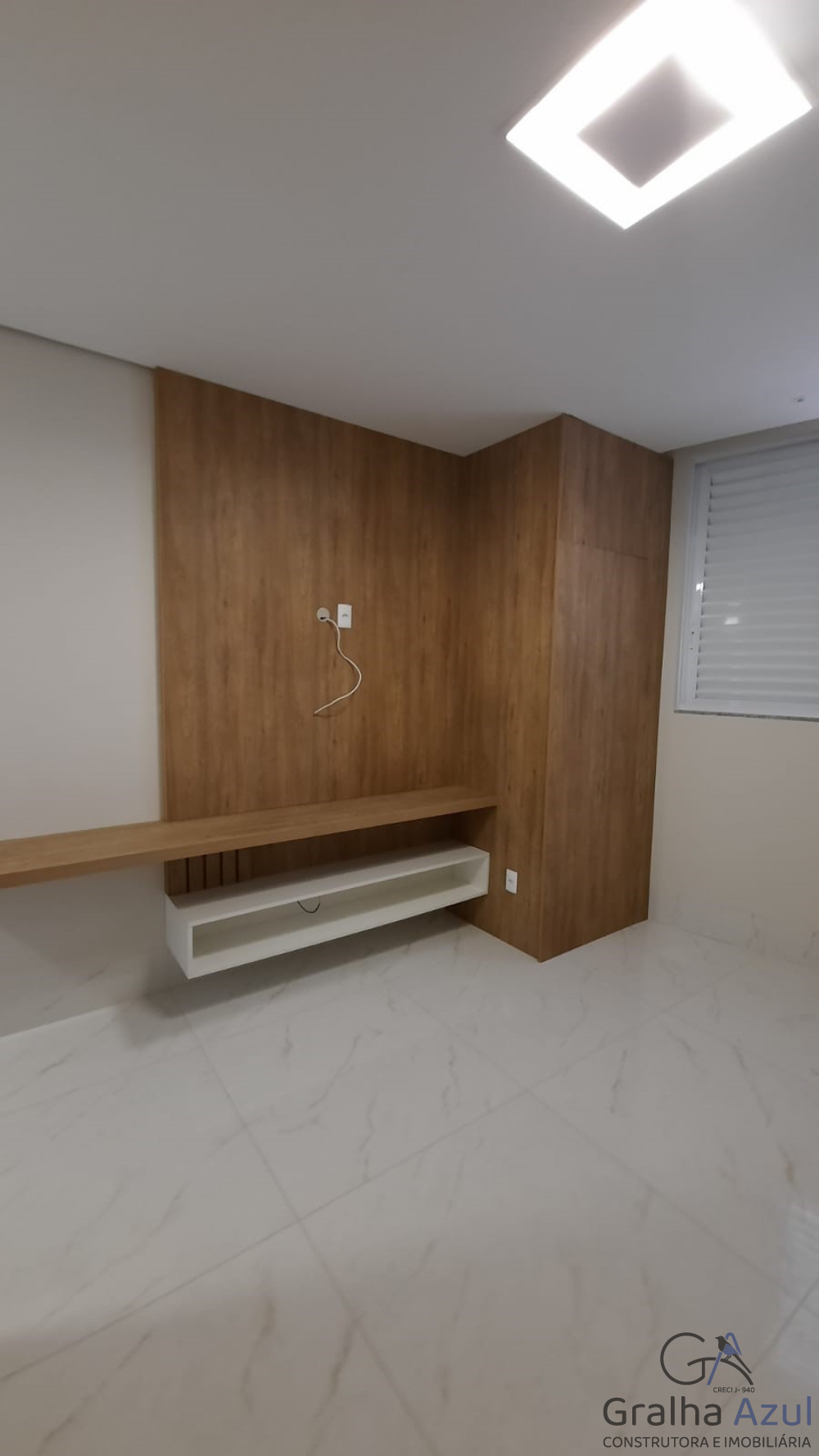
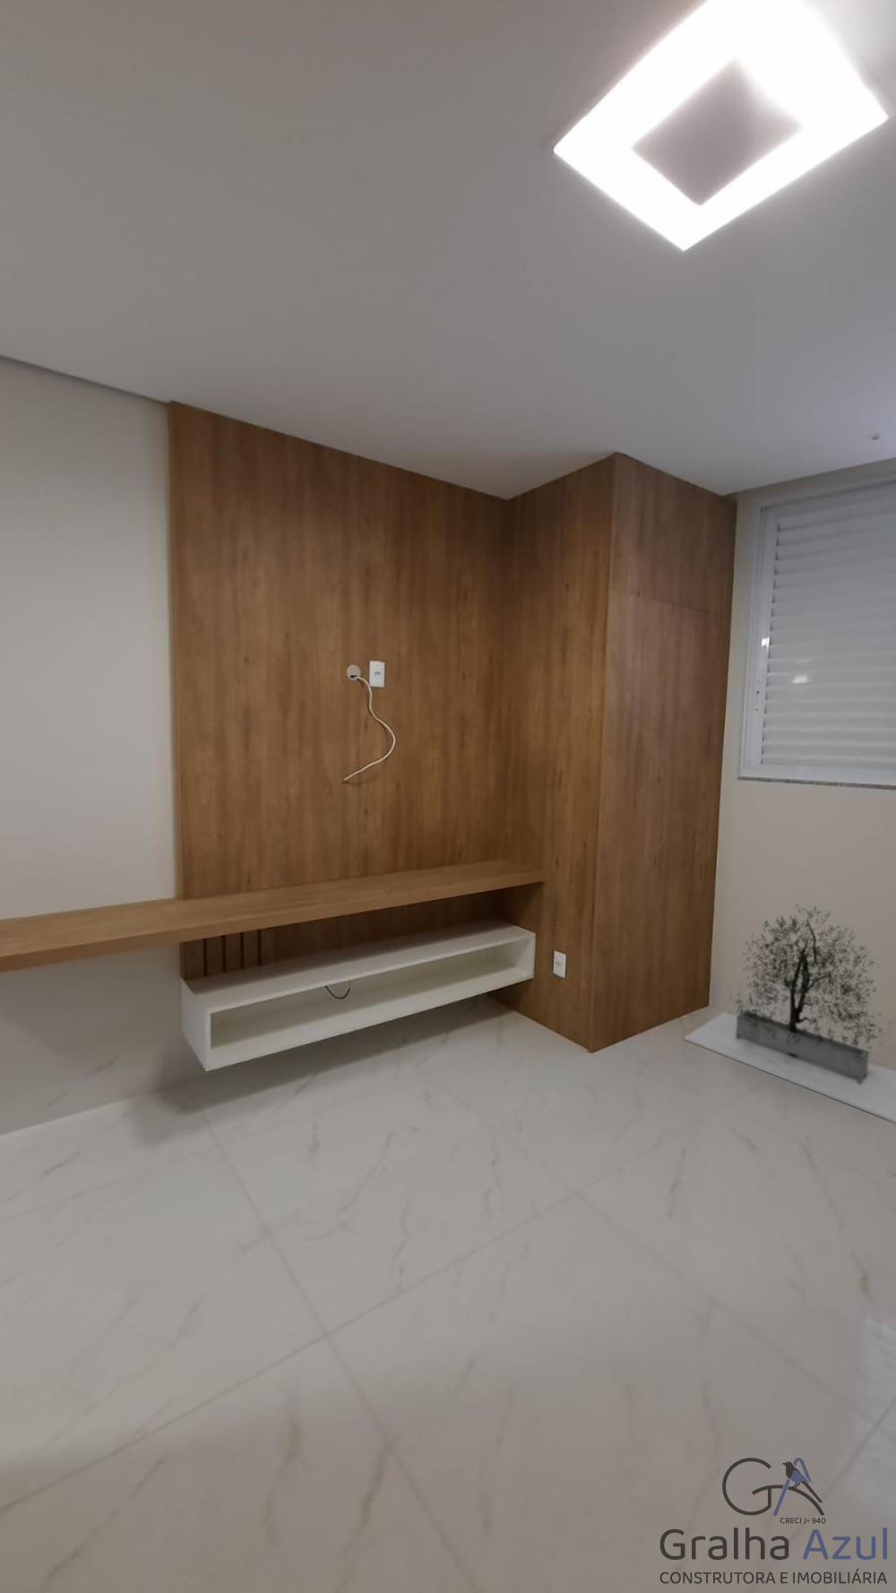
+ potted tree (804, 981)
